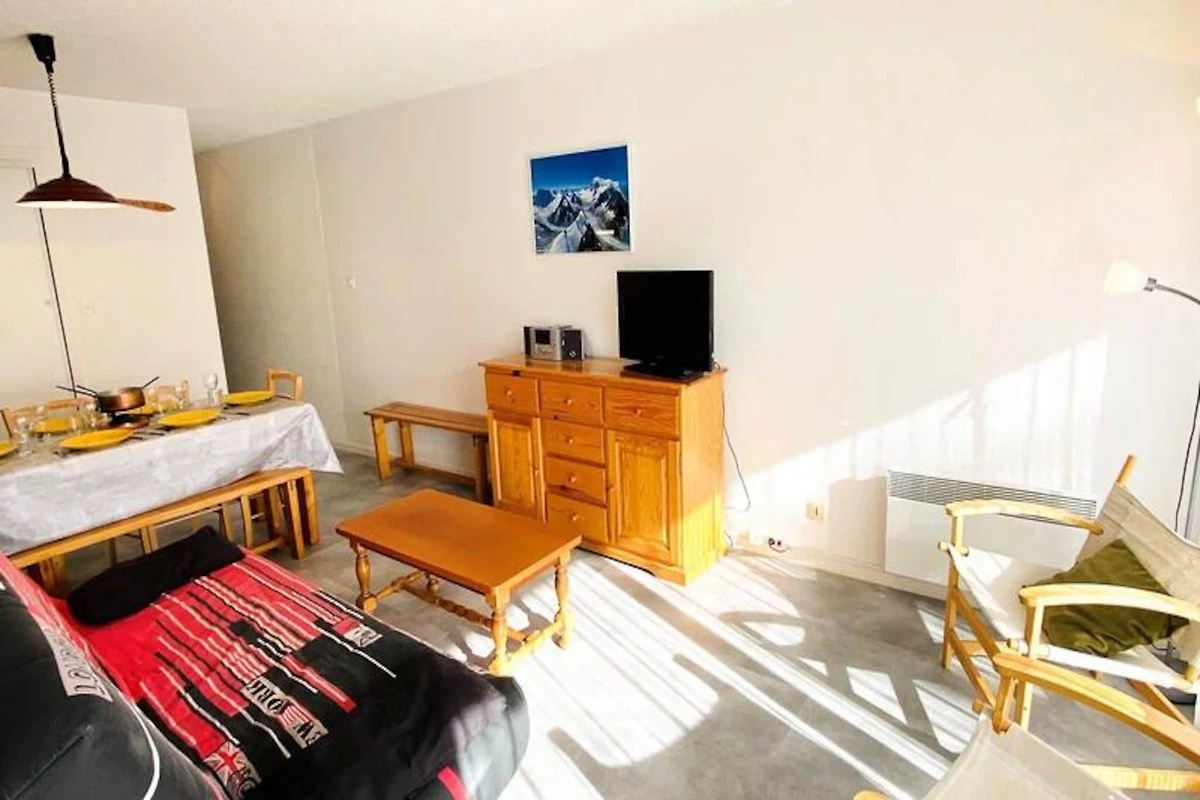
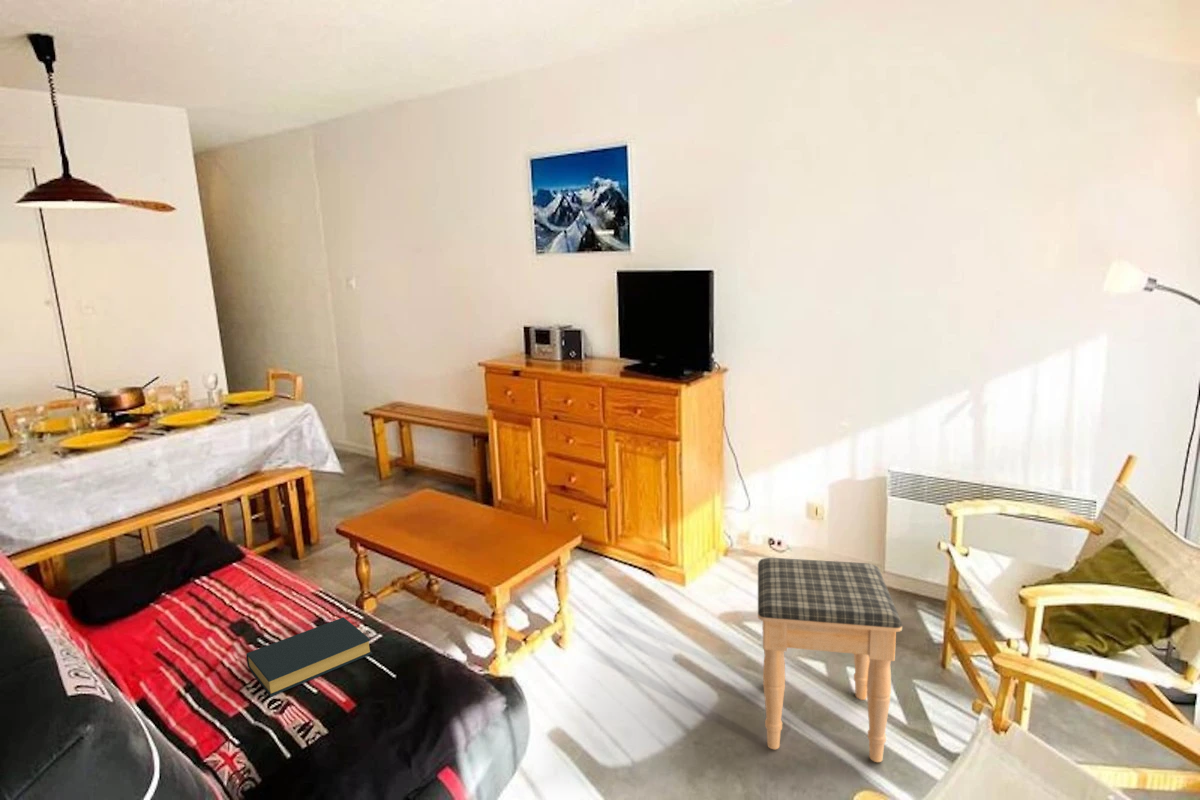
+ hardback book (309, 653)
+ footstool (821, 650)
